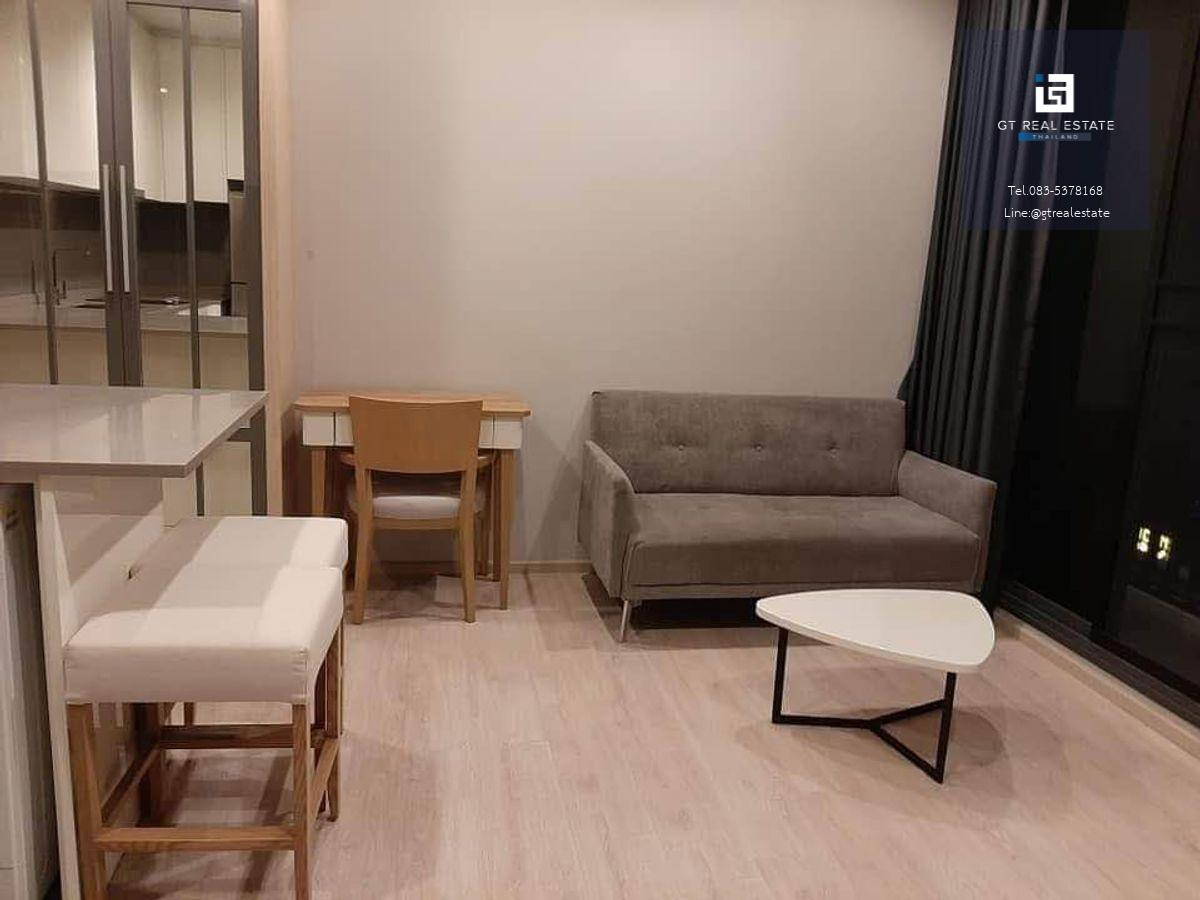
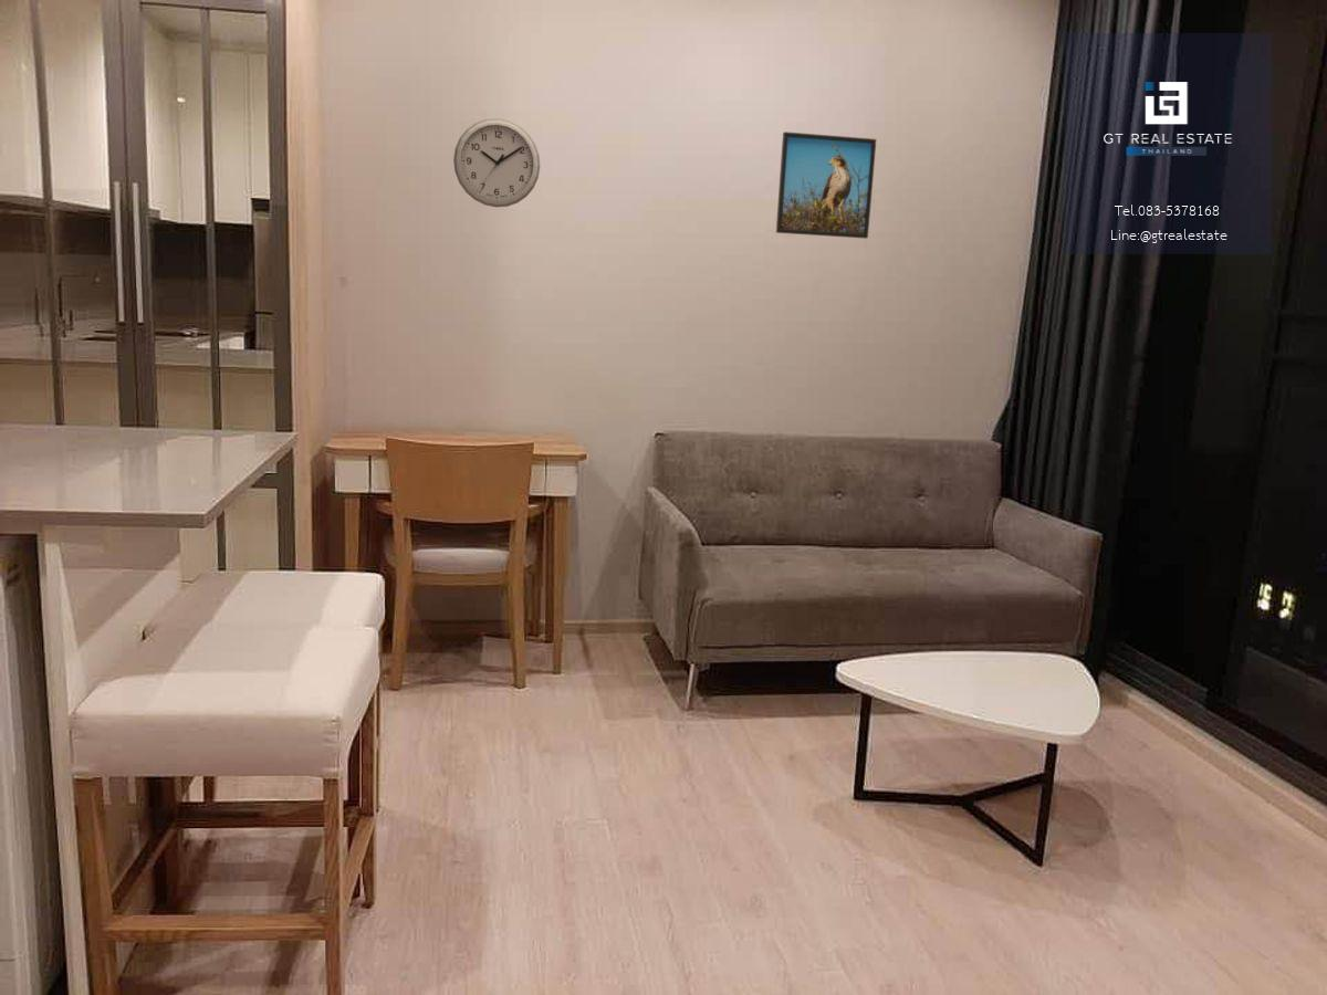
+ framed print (826, 186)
+ wall clock (497, 163)
